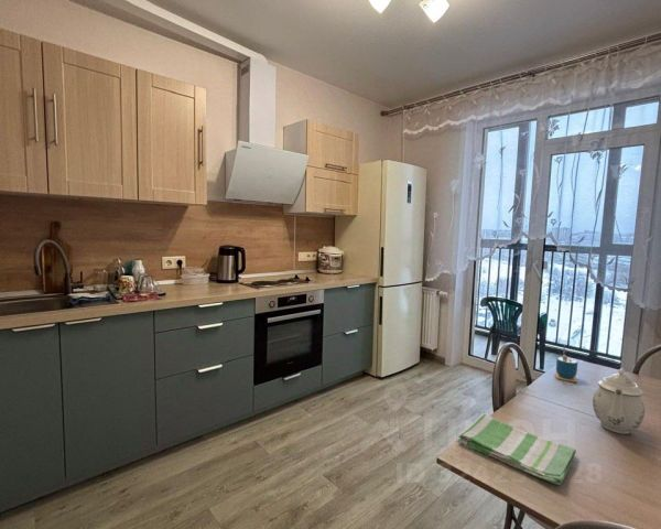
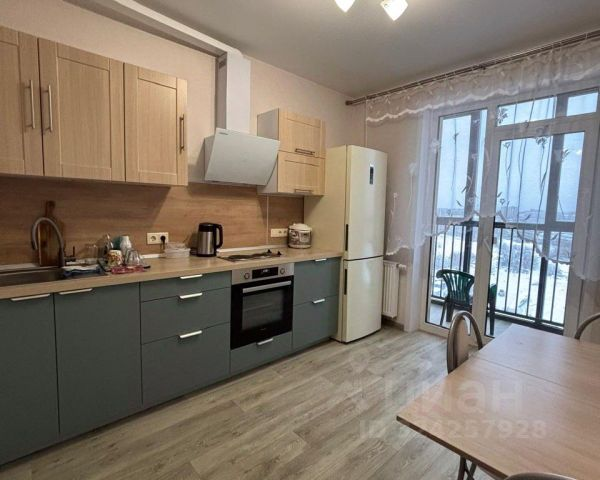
- teapot (618, 398)
- cup (566, 363)
- dish towel (514, 444)
